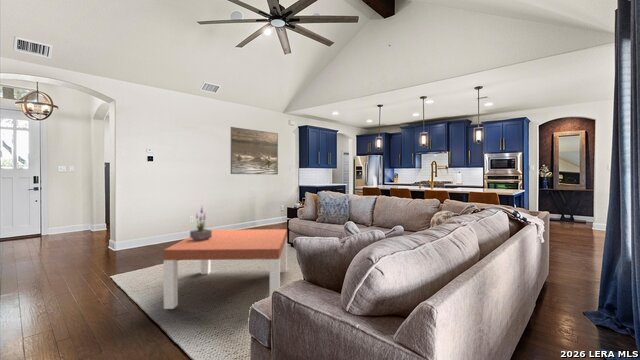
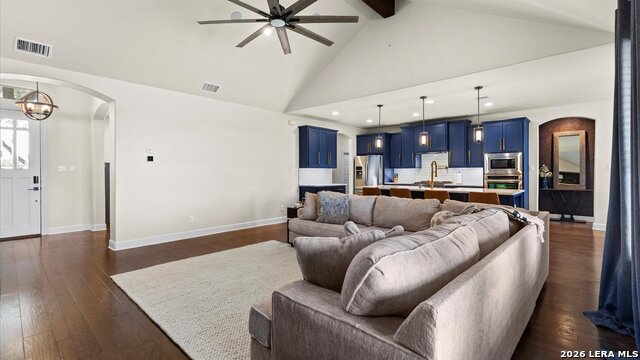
- potted plant (200, 222)
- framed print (255, 152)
- coffee table (235, 259)
